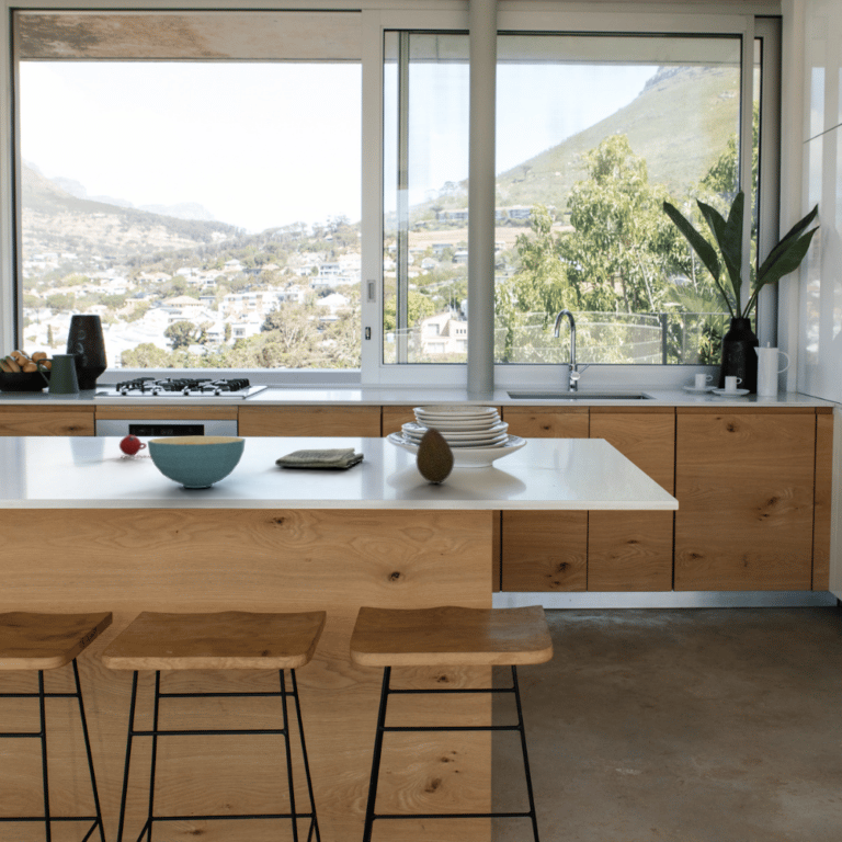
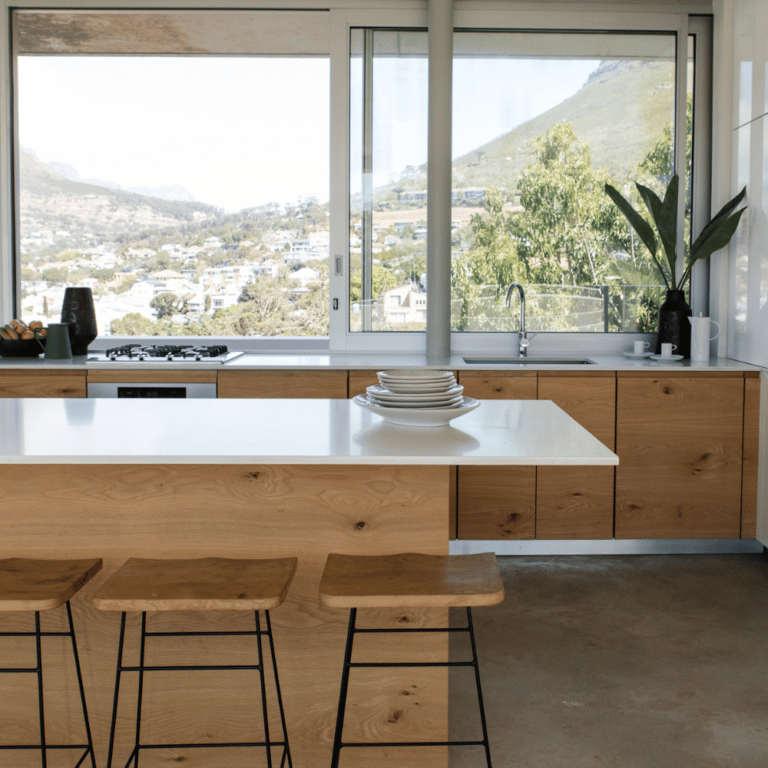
- dish towel (321, 456)
- fruit (434, 455)
- cereal bowl (197, 463)
- mug (139, 446)
